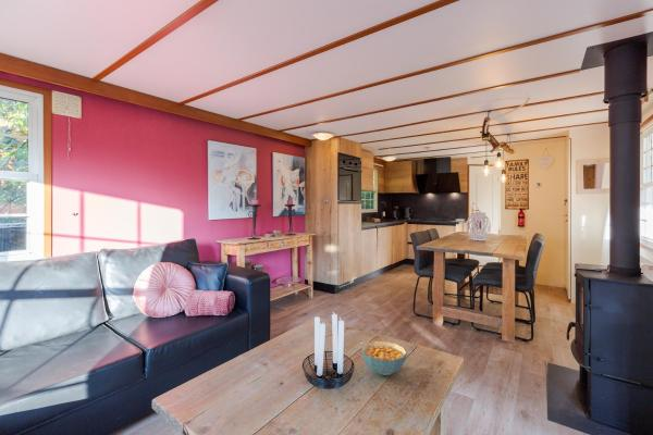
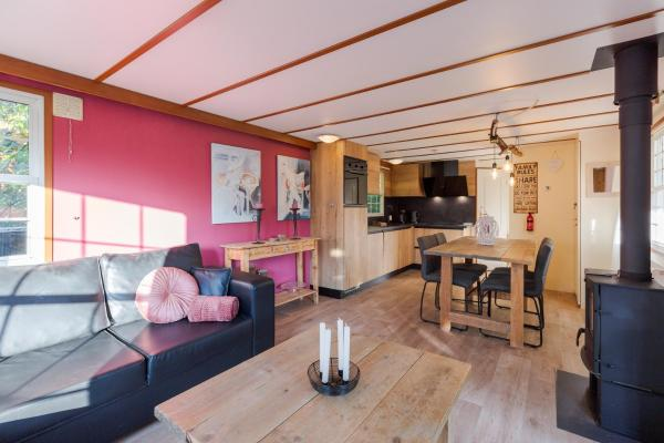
- cereal bowl (383, 360)
